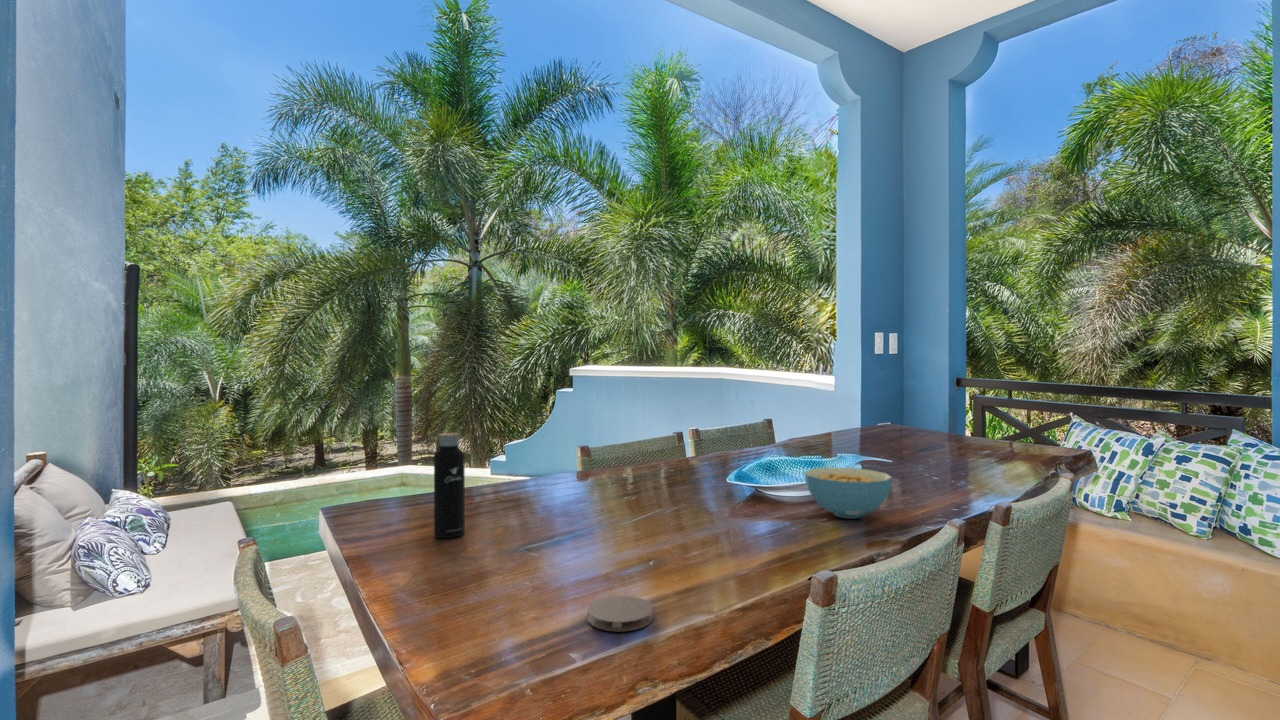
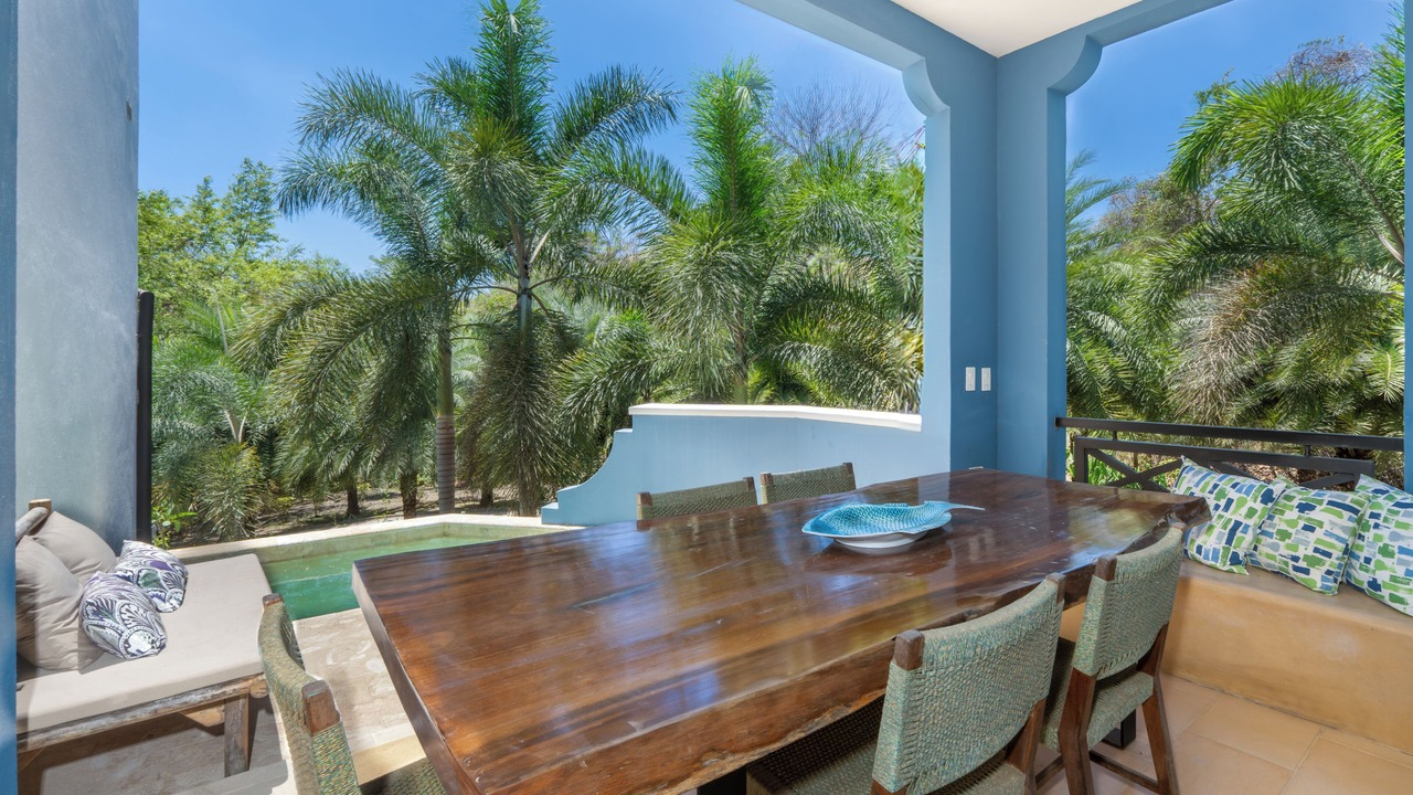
- coaster (620, 612)
- cereal bowl (847, 494)
- water bottle (449, 478)
